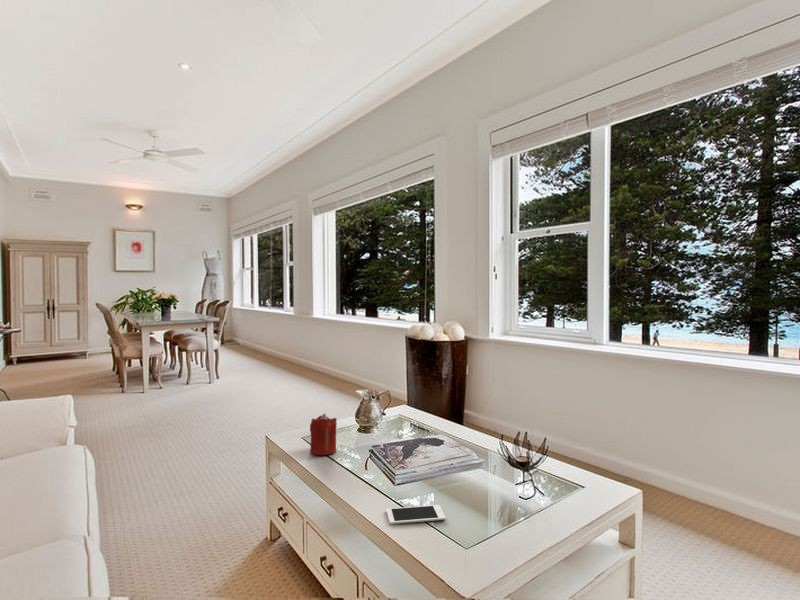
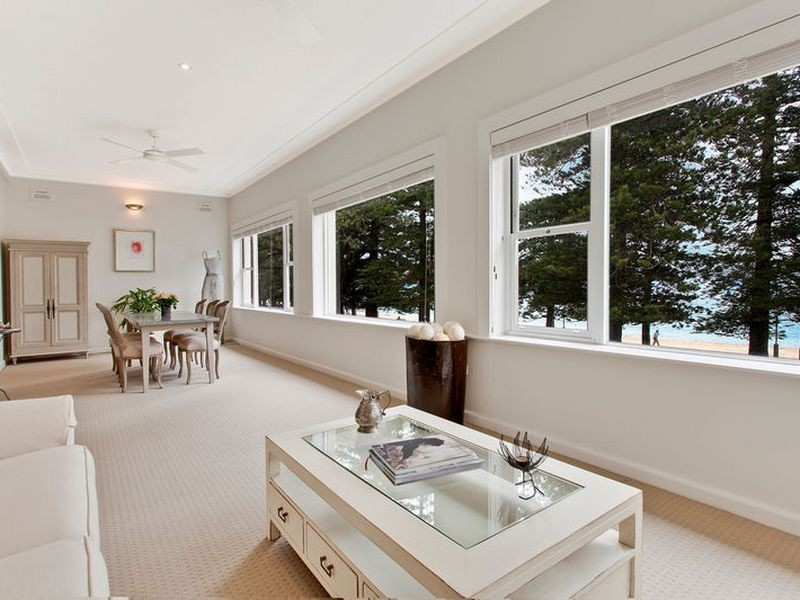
- cell phone (415, 514)
- candle (323, 432)
